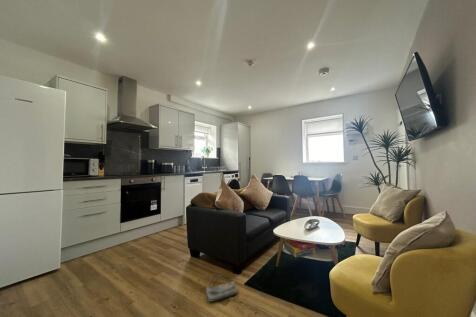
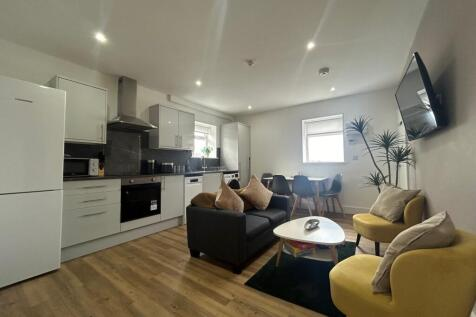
- bag (218, 286)
